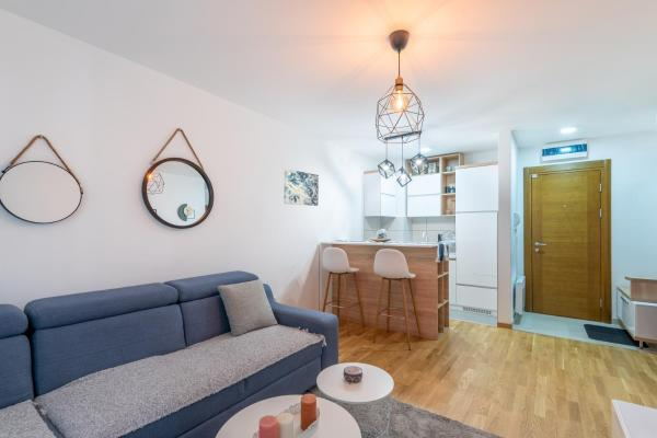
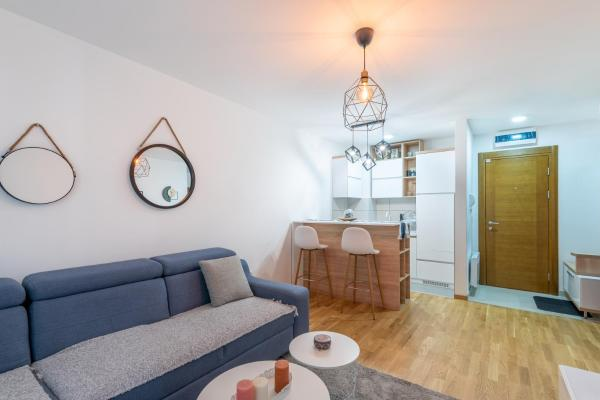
- wall art (301, 188)
